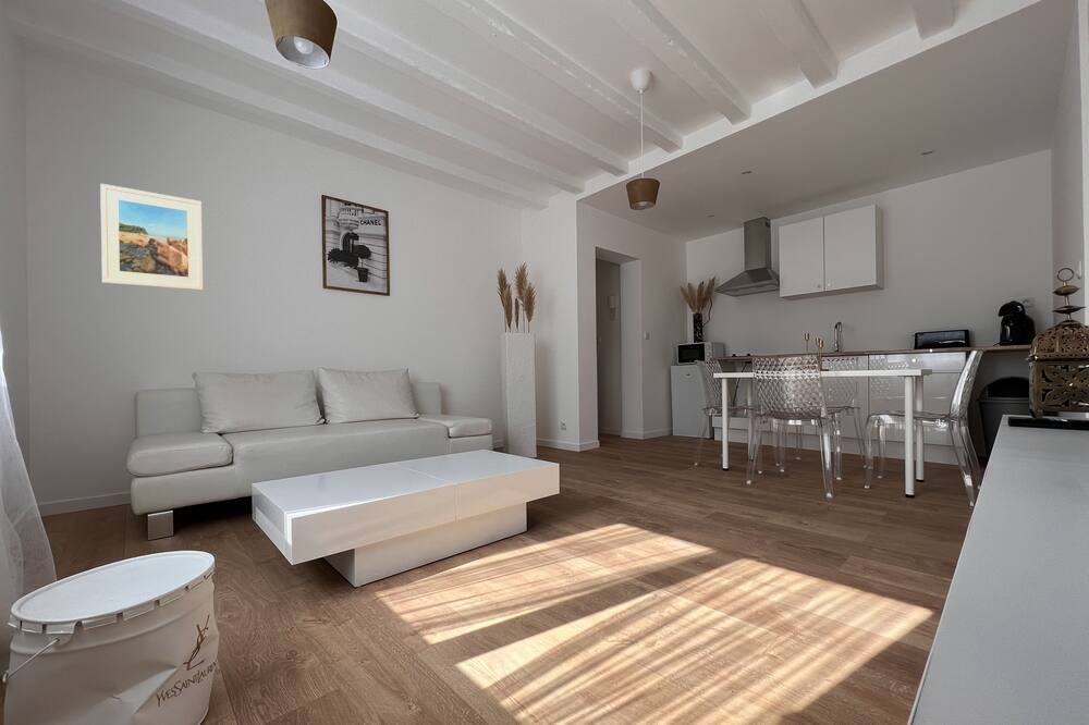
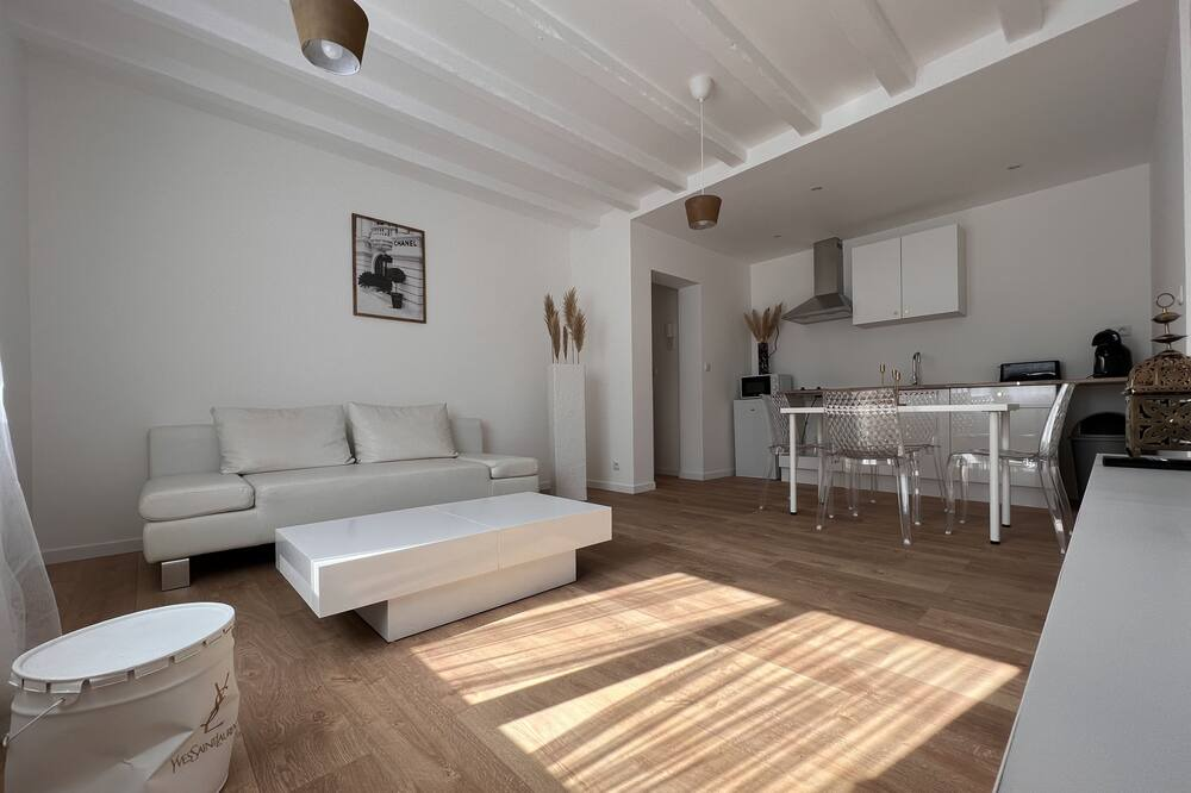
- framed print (154, 239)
